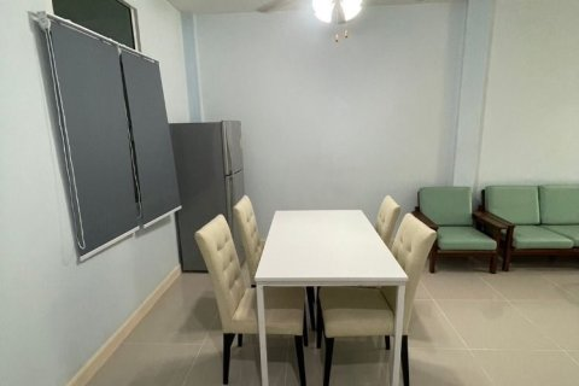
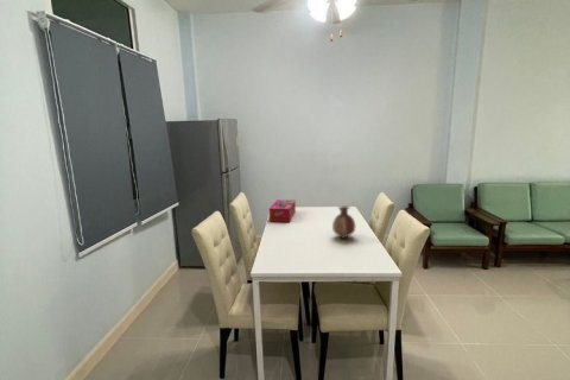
+ tissue box (283, 210)
+ vase (343, 222)
